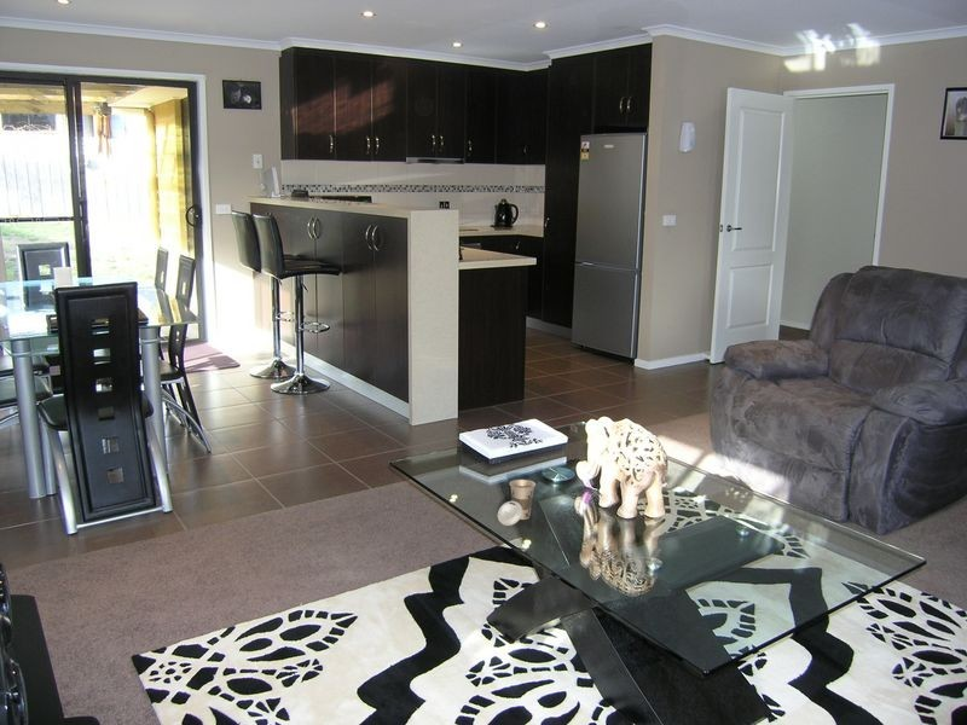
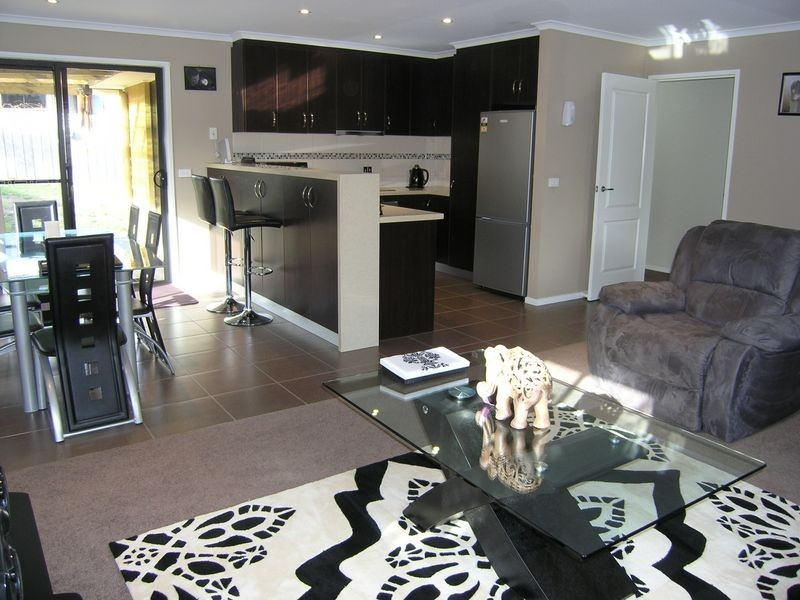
- cup (516, 503)
